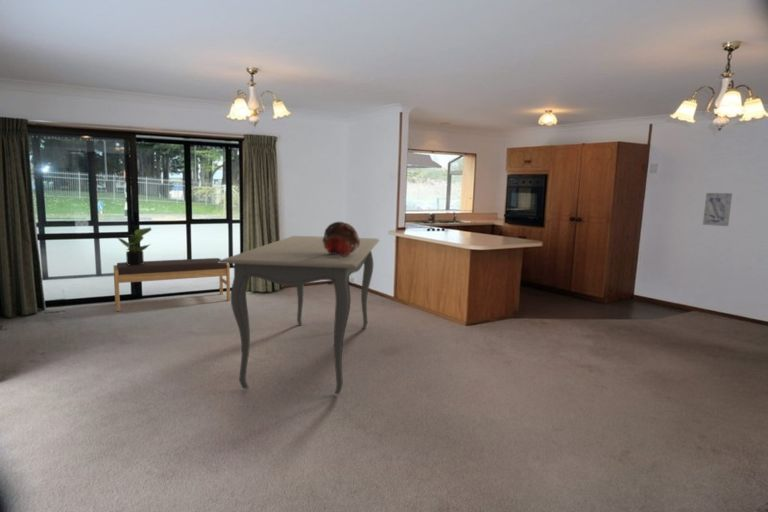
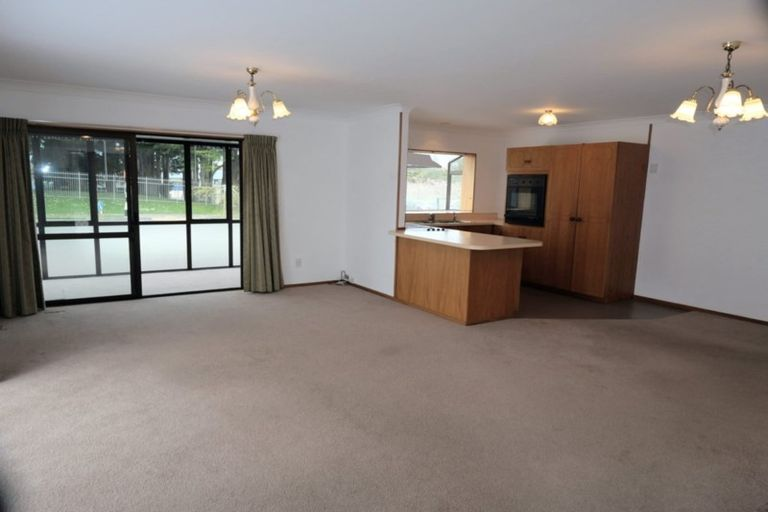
- potted plant (137, 245)
- bench (171, 279)
- decorative bowl (339, 238)
- dining table (302, 300)
- wall art (717, 209)
